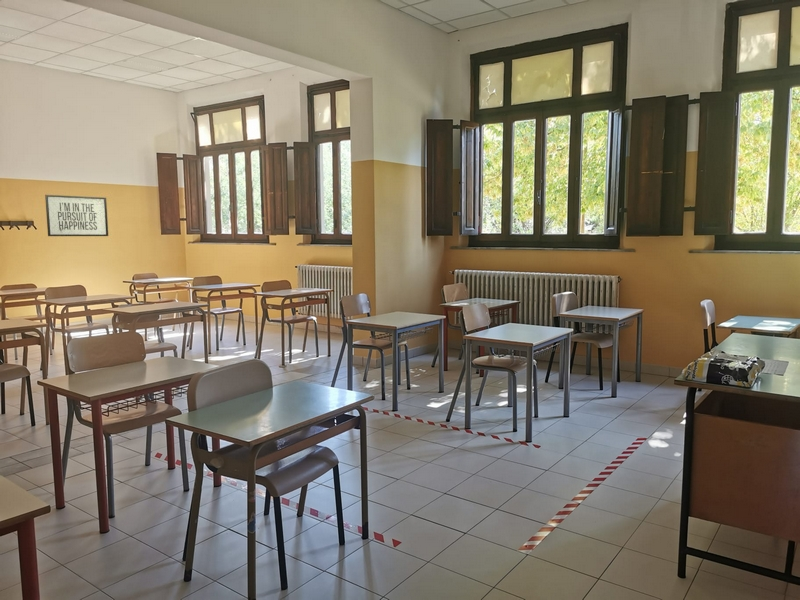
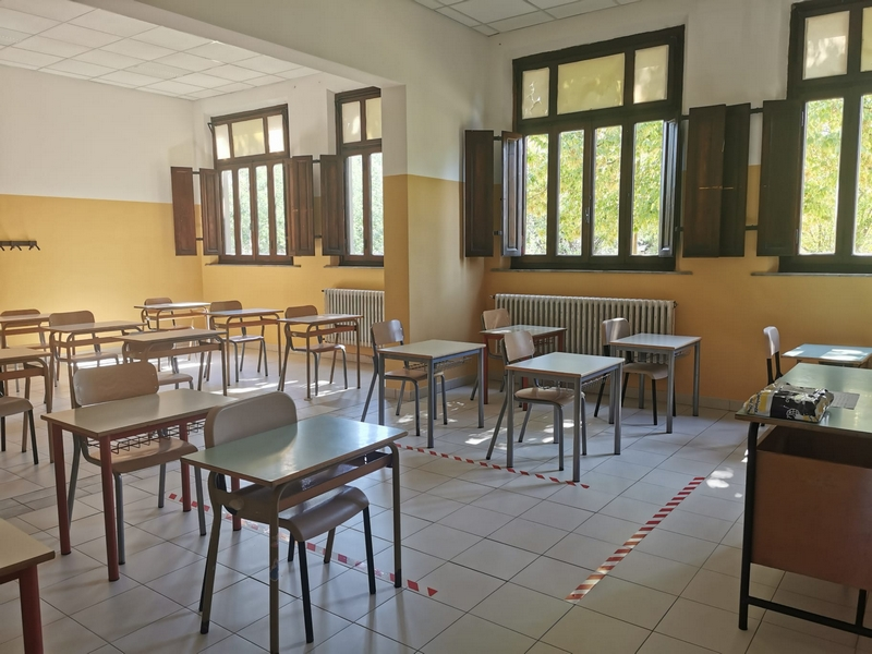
- mirror (78, 216)
